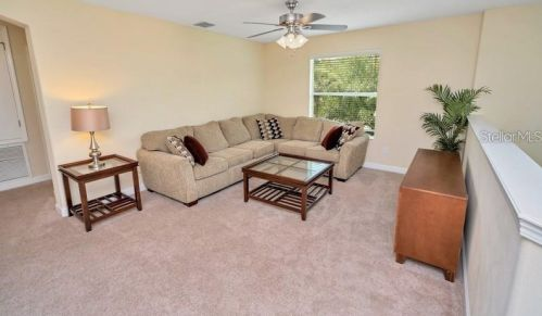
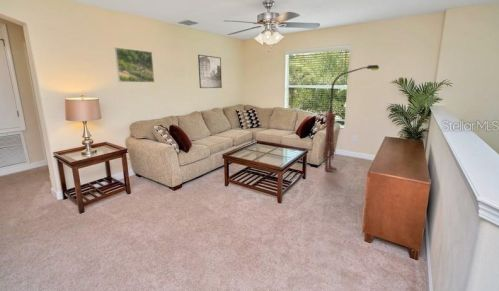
+ floor lamp (334, 121)
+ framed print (135, 66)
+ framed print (210, 72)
